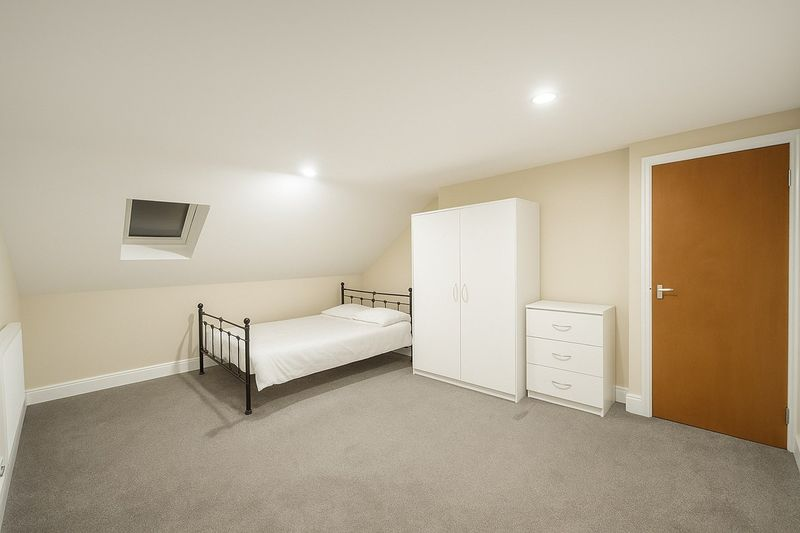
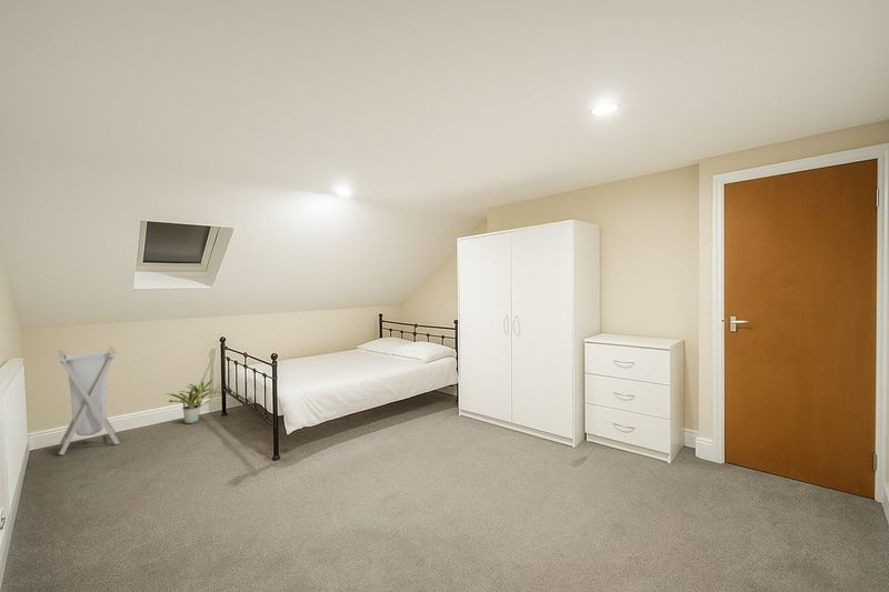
+ laundry hamper (88, 397)
+ potted plant (196, 402)
